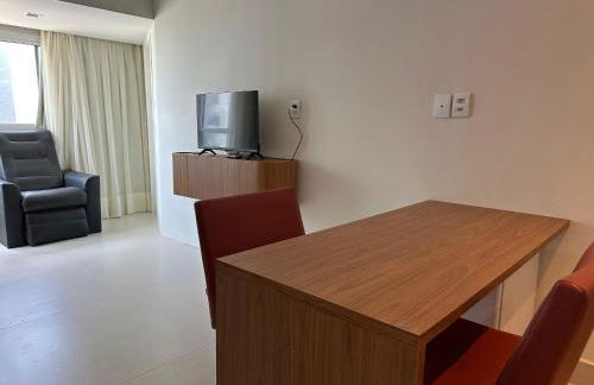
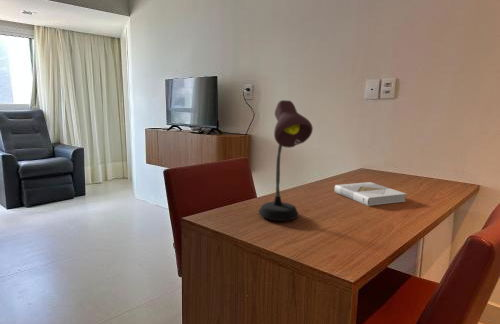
+ book (368, 192)
+ desk lamp (279, 161)
